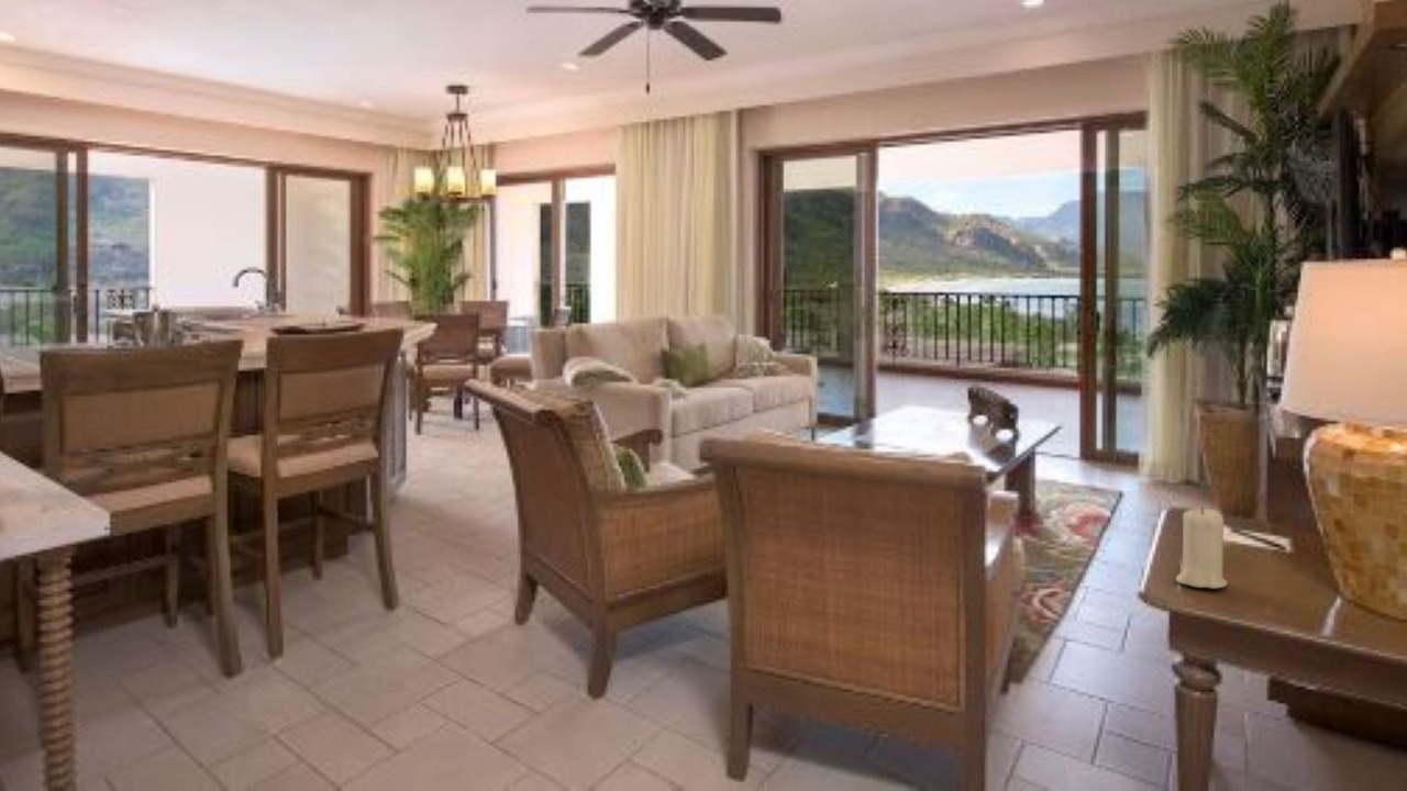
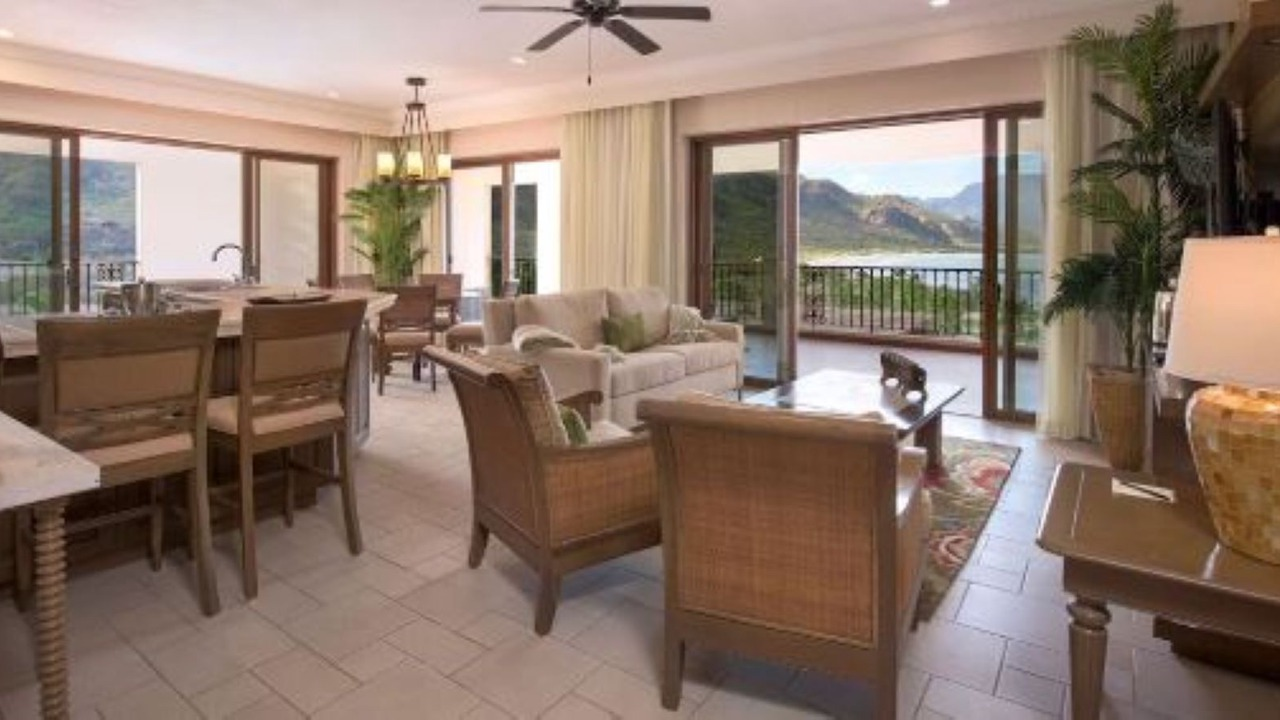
- candle (1200, 545)
